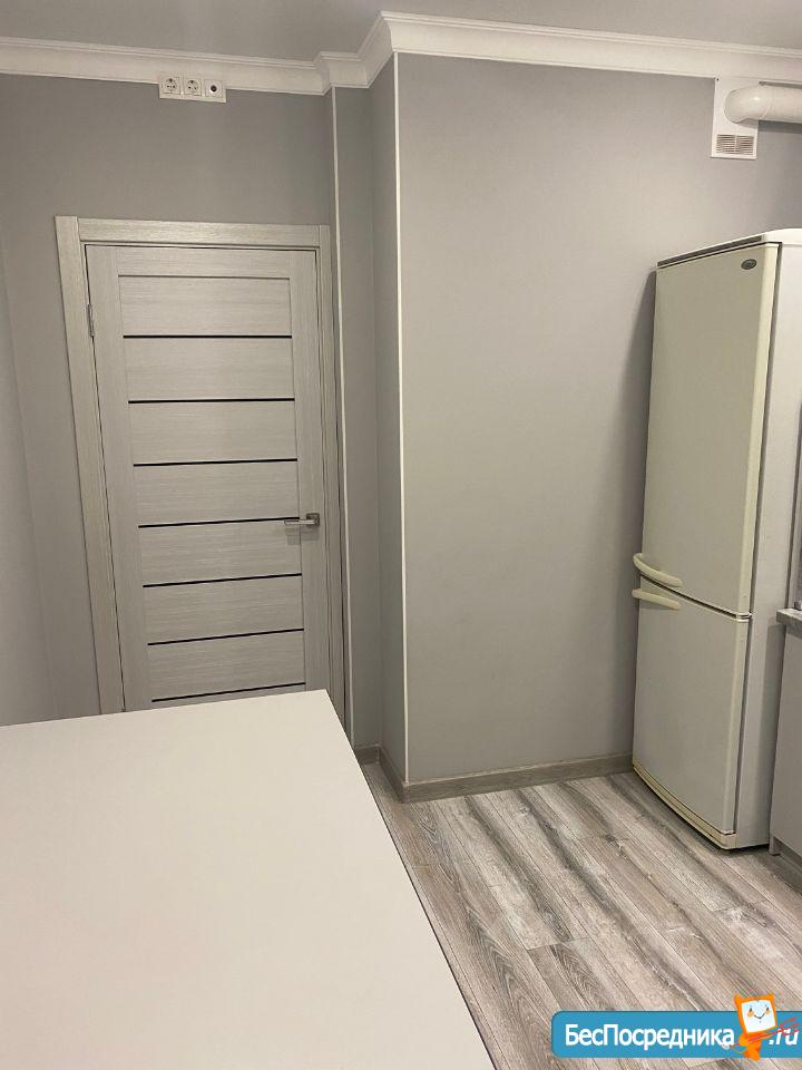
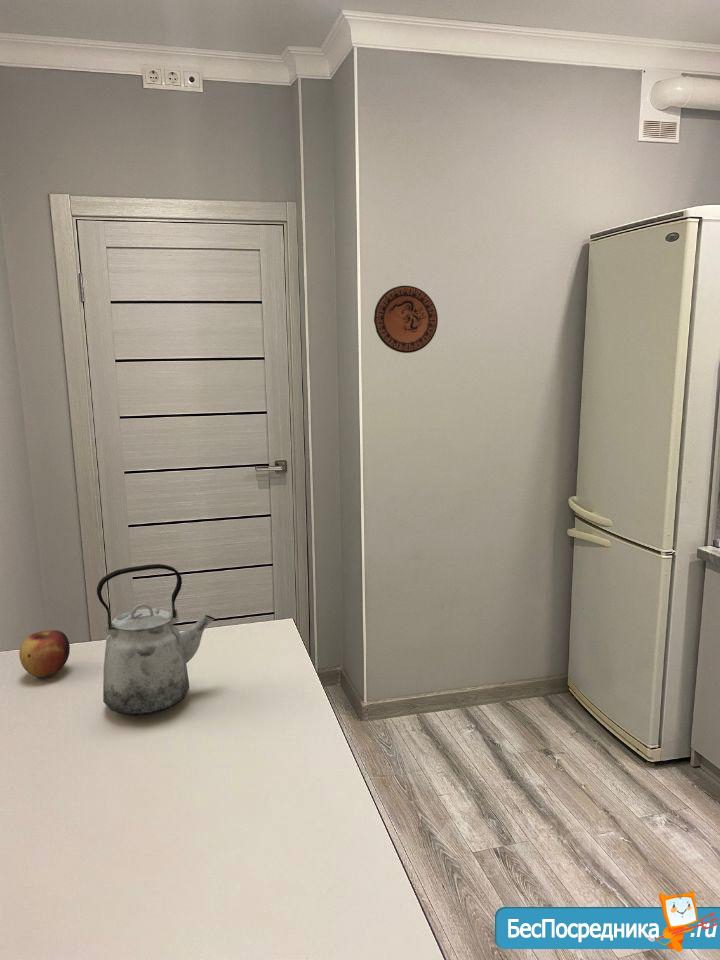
+ apple (44, 653)
+ decorative plate (405, 319)
+ kettle (159, 632)
